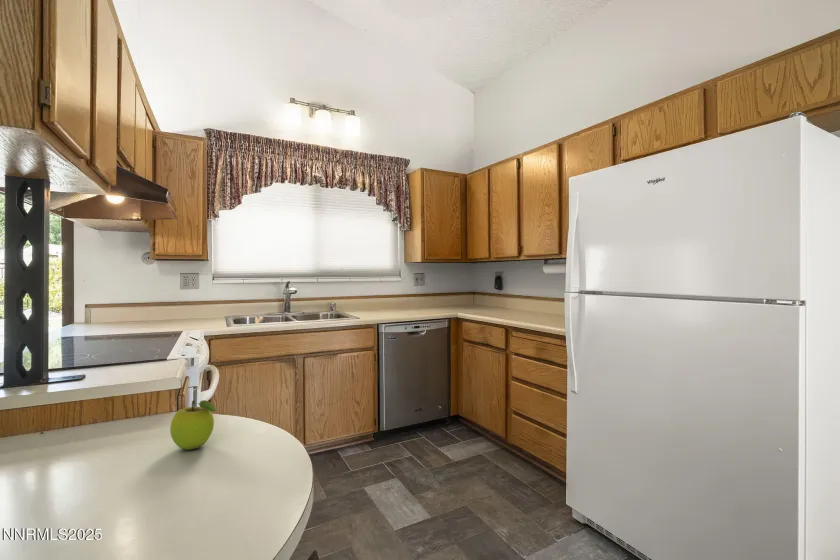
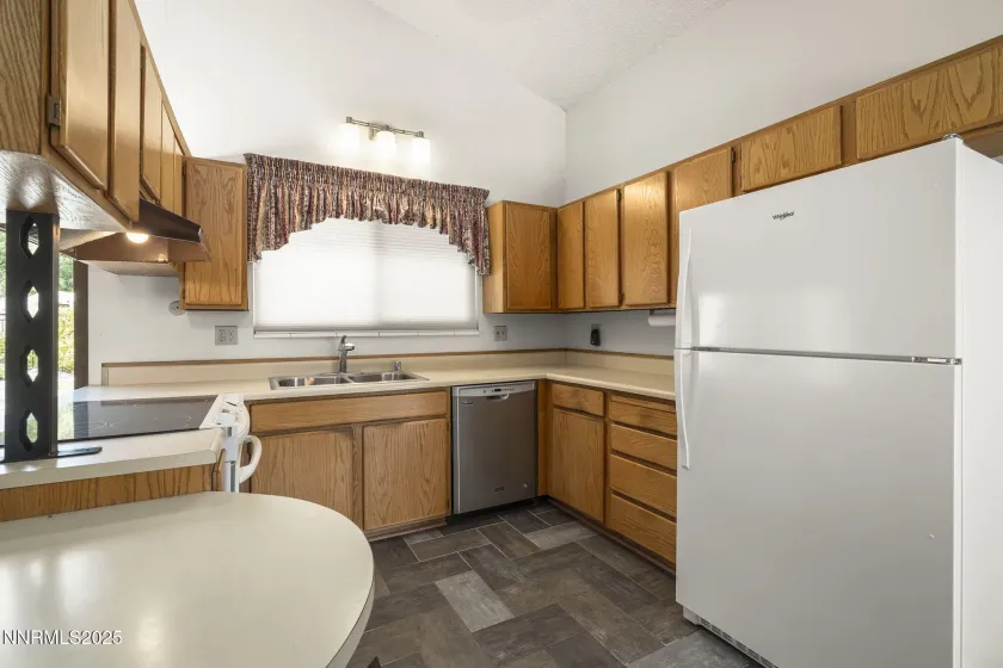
- fruit (195, 423)
